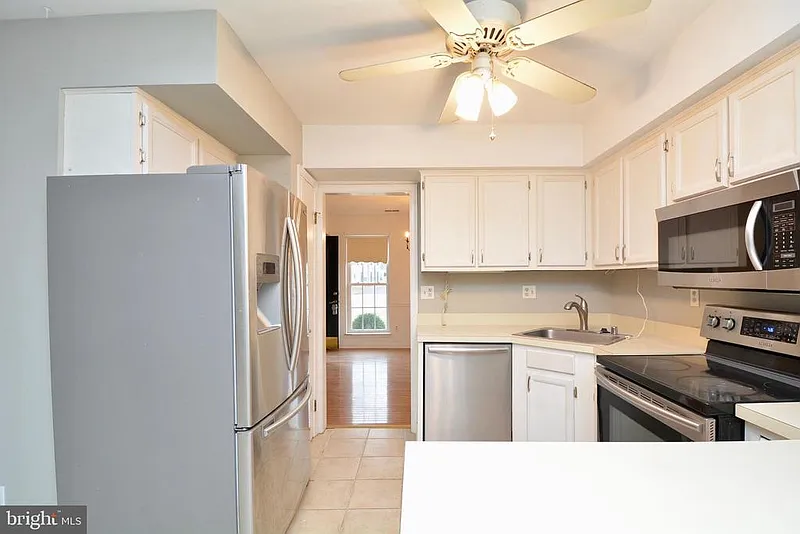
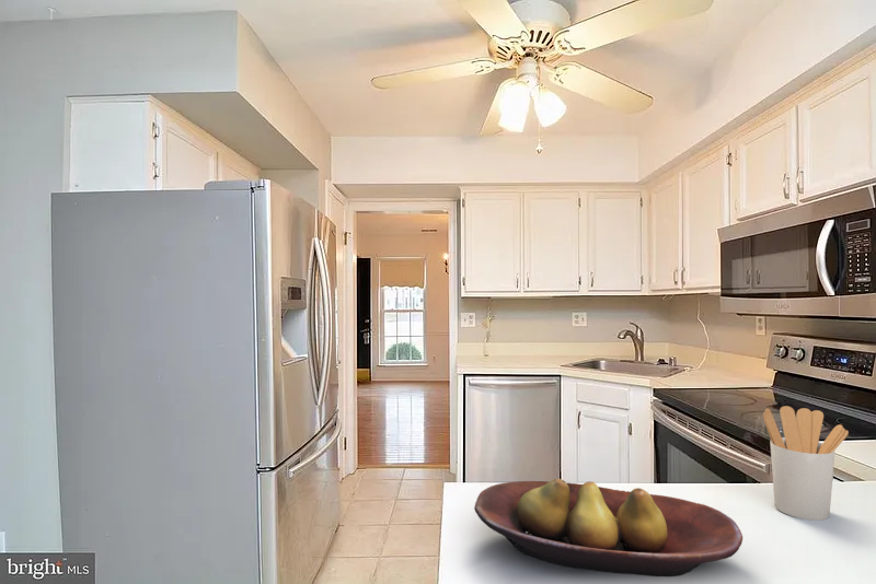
+ utensil holder (800, 457)
+ fruit bowl (599, 516)
